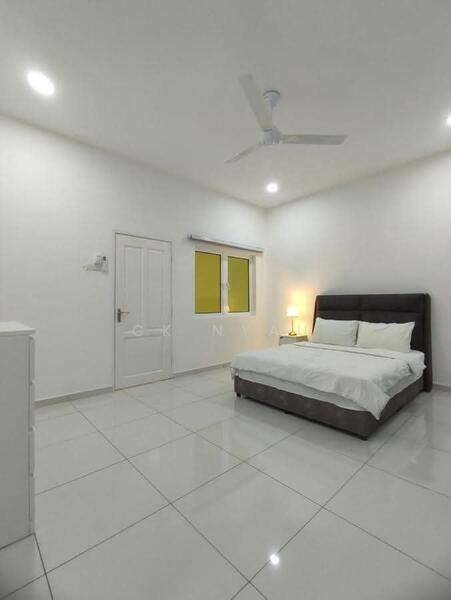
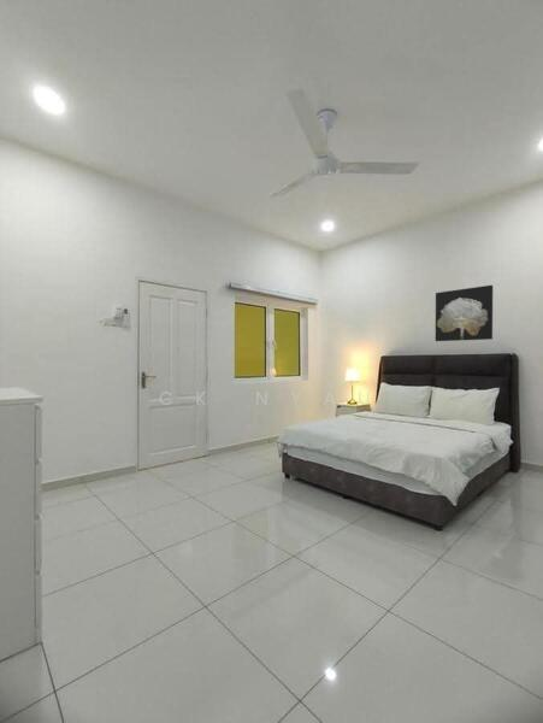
+ wall art (462, 315)
